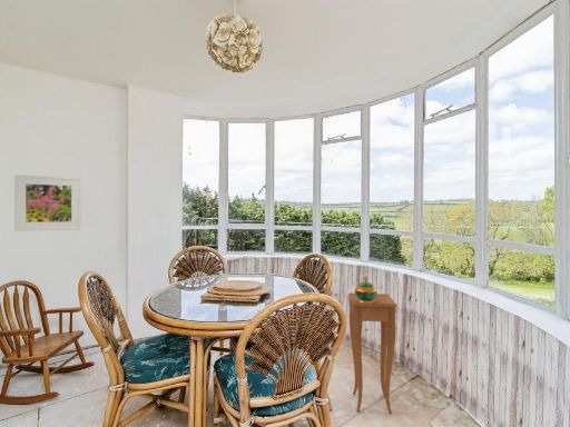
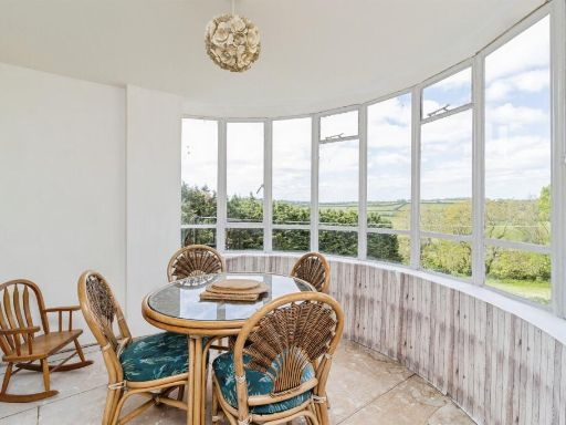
- decorative jar (365, 288)
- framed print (49, 202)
- side table (381, 350)
